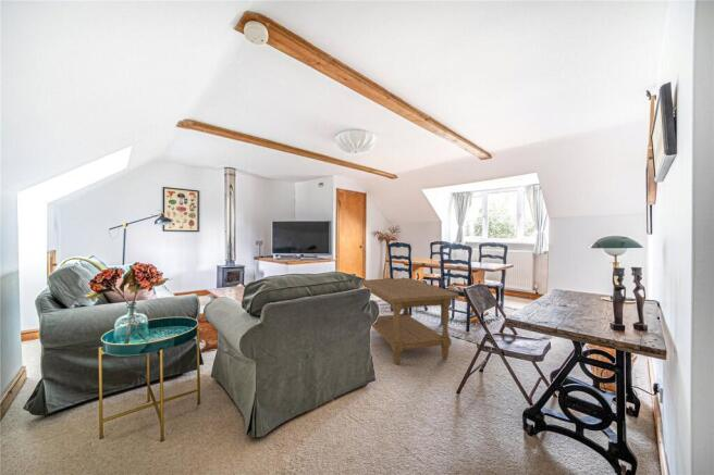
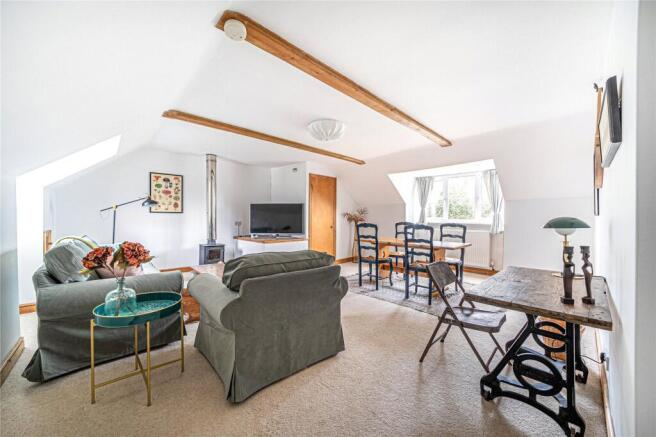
- coffee table (402, 314)
